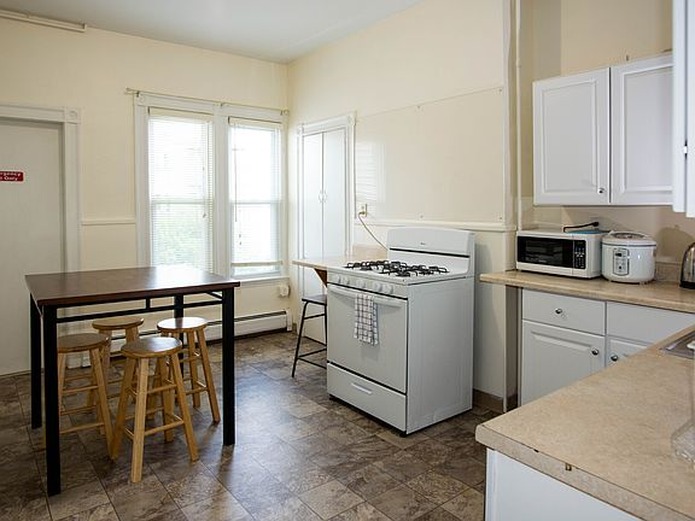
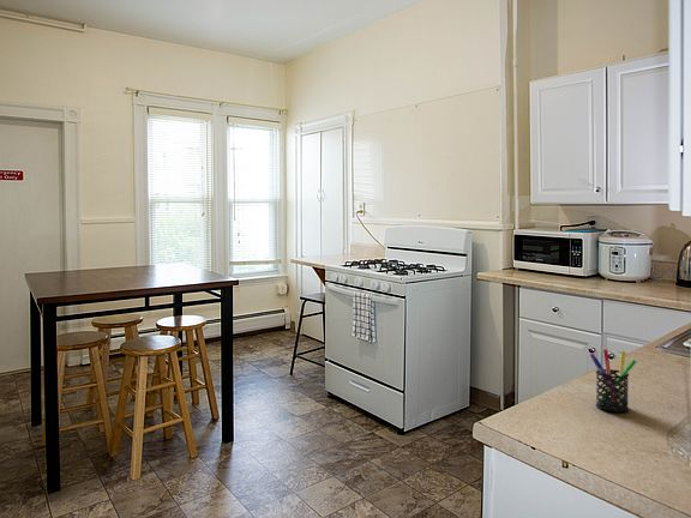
+ pen holder (614, 378)
